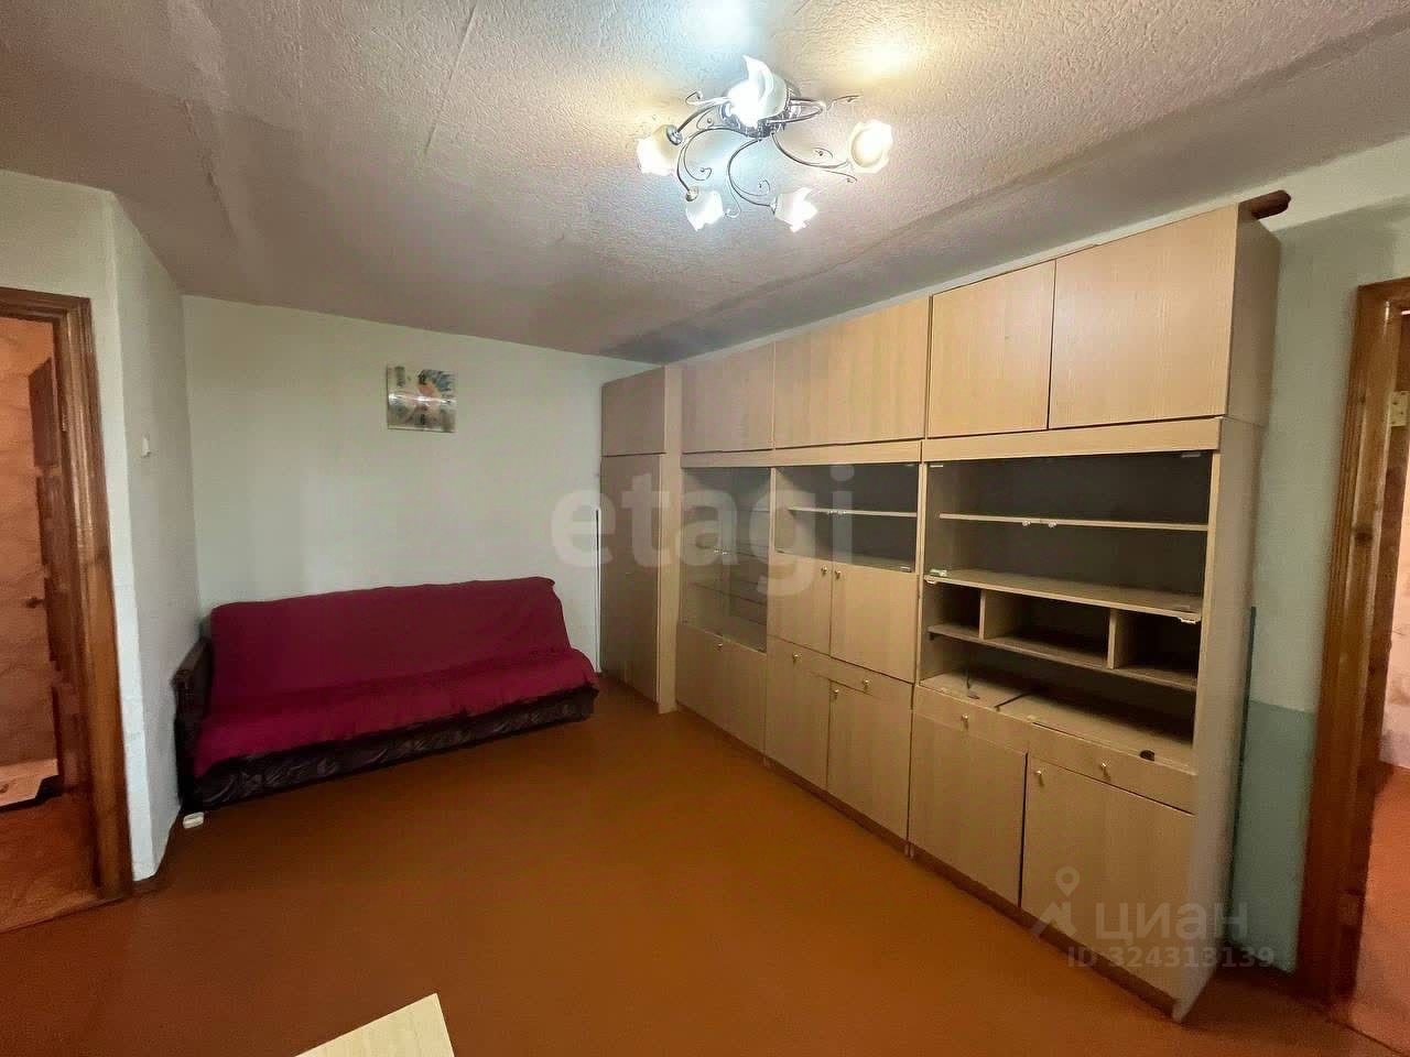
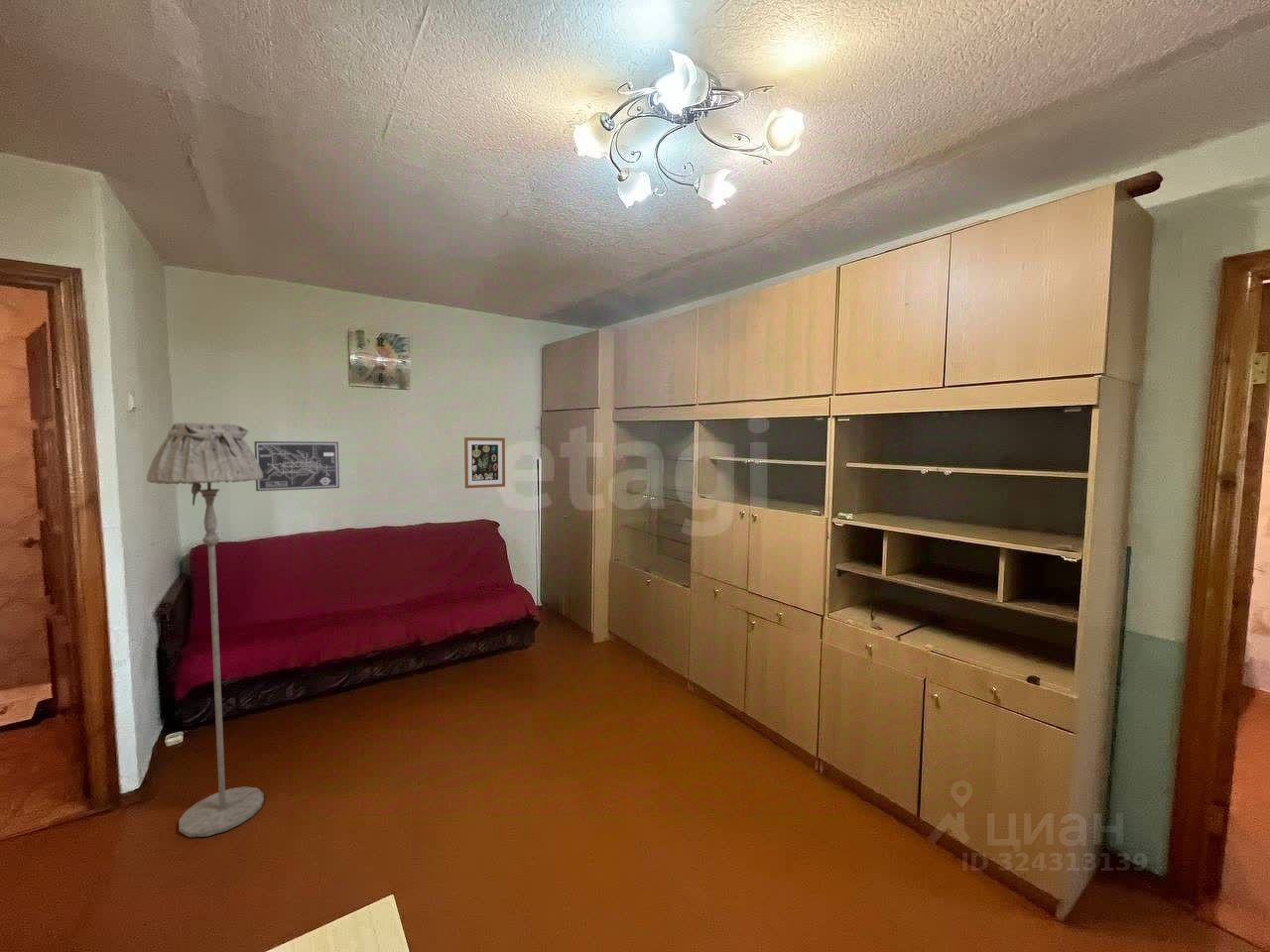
+ wall art (298, 465)
+ floor lamp (213, 622)
+ wall art (485, 462)
